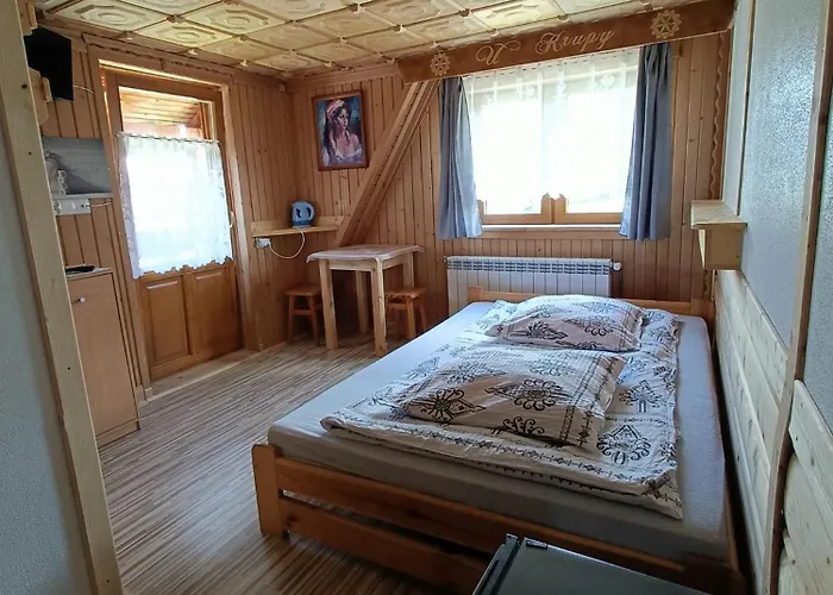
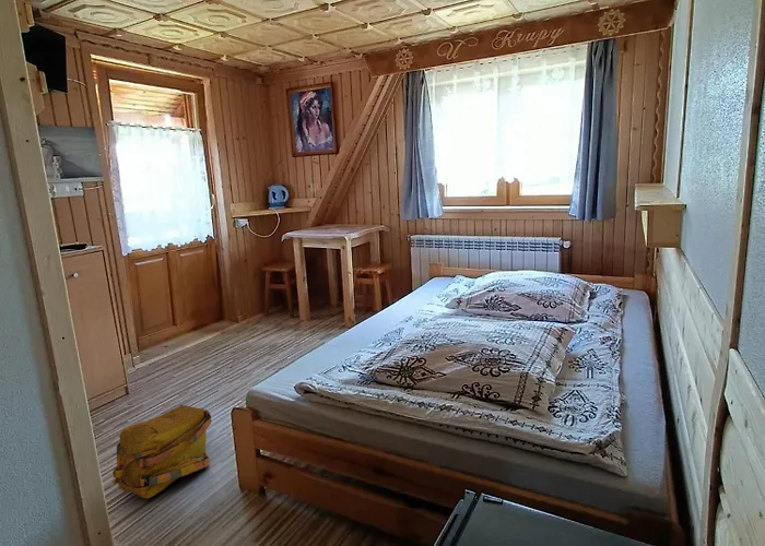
+ backpack (162, 451)
